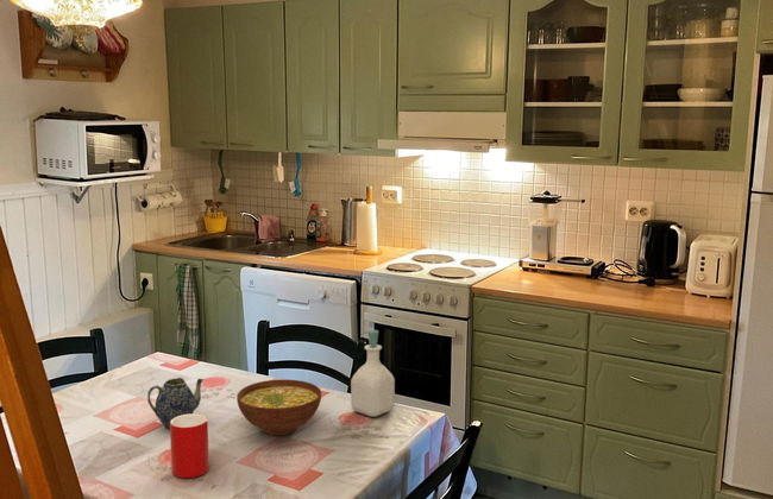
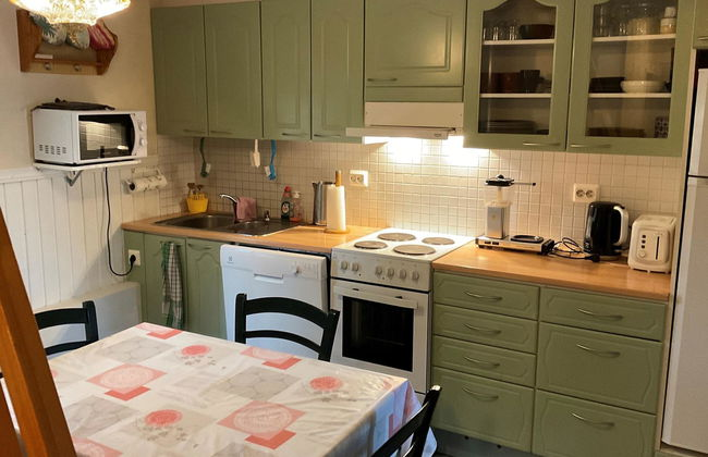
- cup (194, 442)
- teapot (176, 400)
- bowl (279, 411)
- soap bottle (372, 371)
